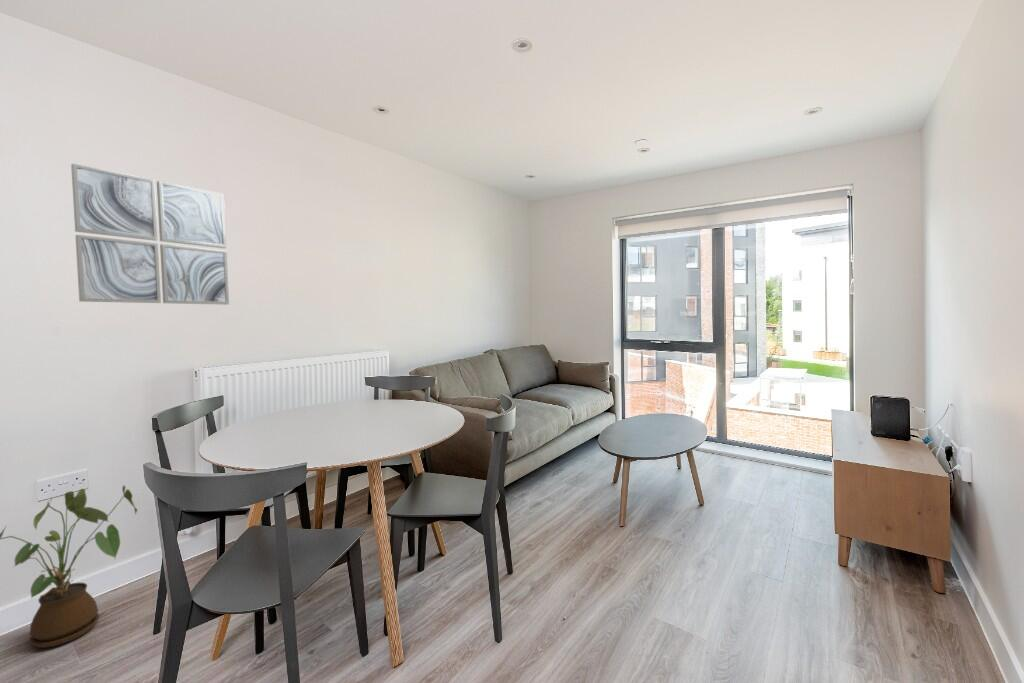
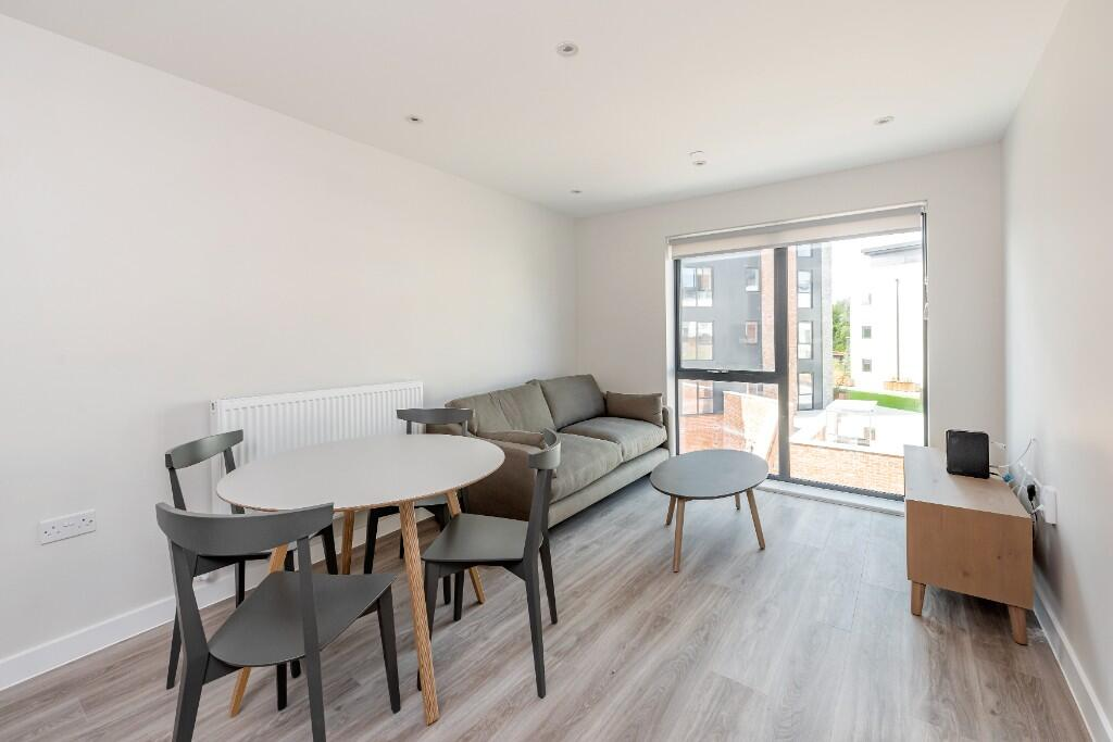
- house plant (72, 564)
- wall art (157, 243)
